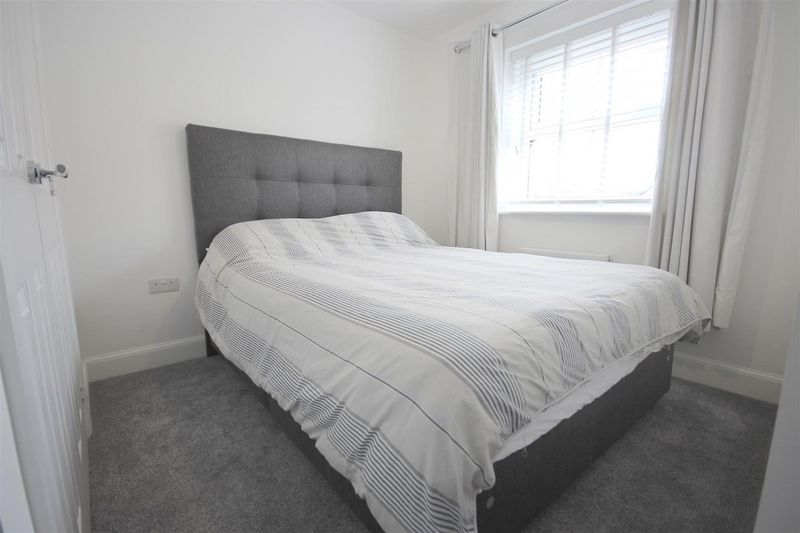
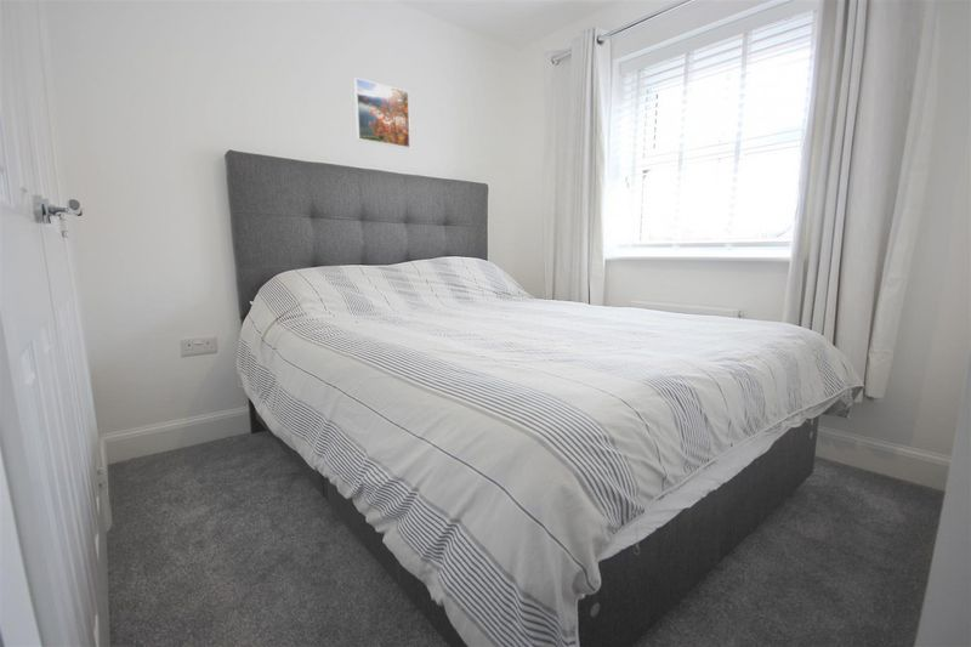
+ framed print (382, 115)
